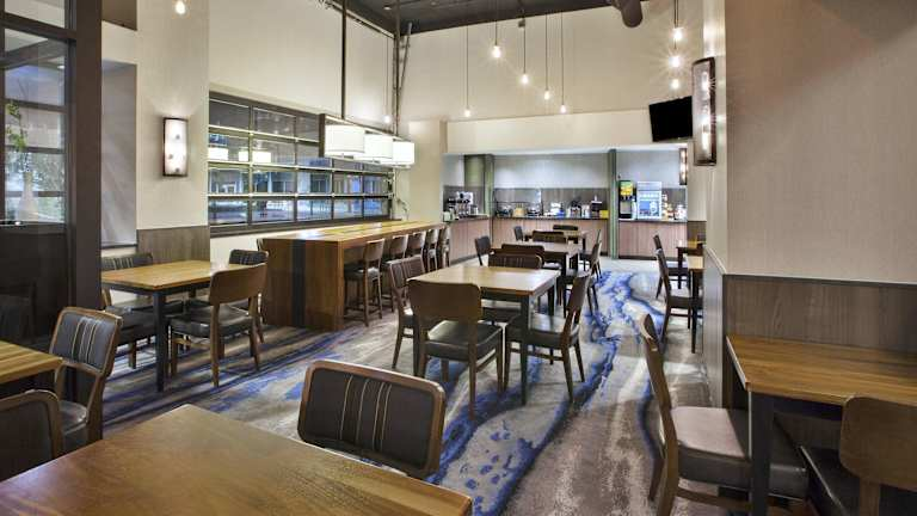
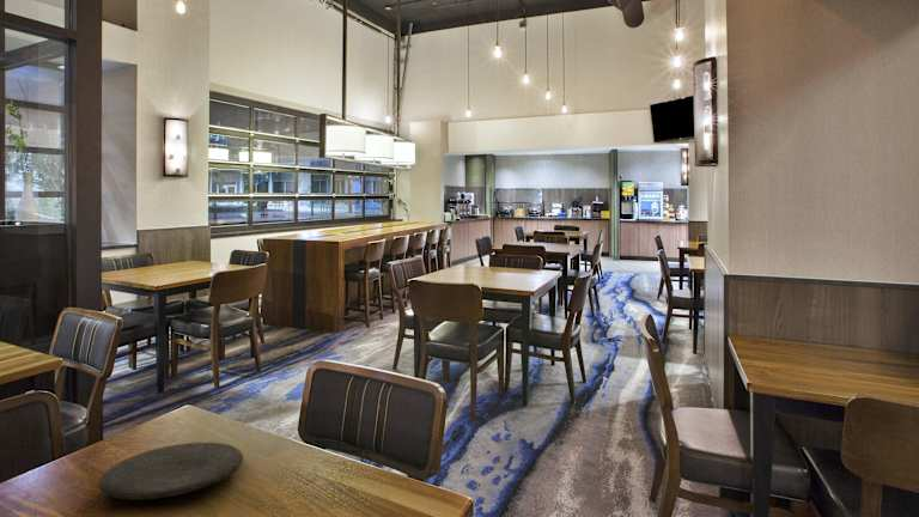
+ plate (175, 472)
